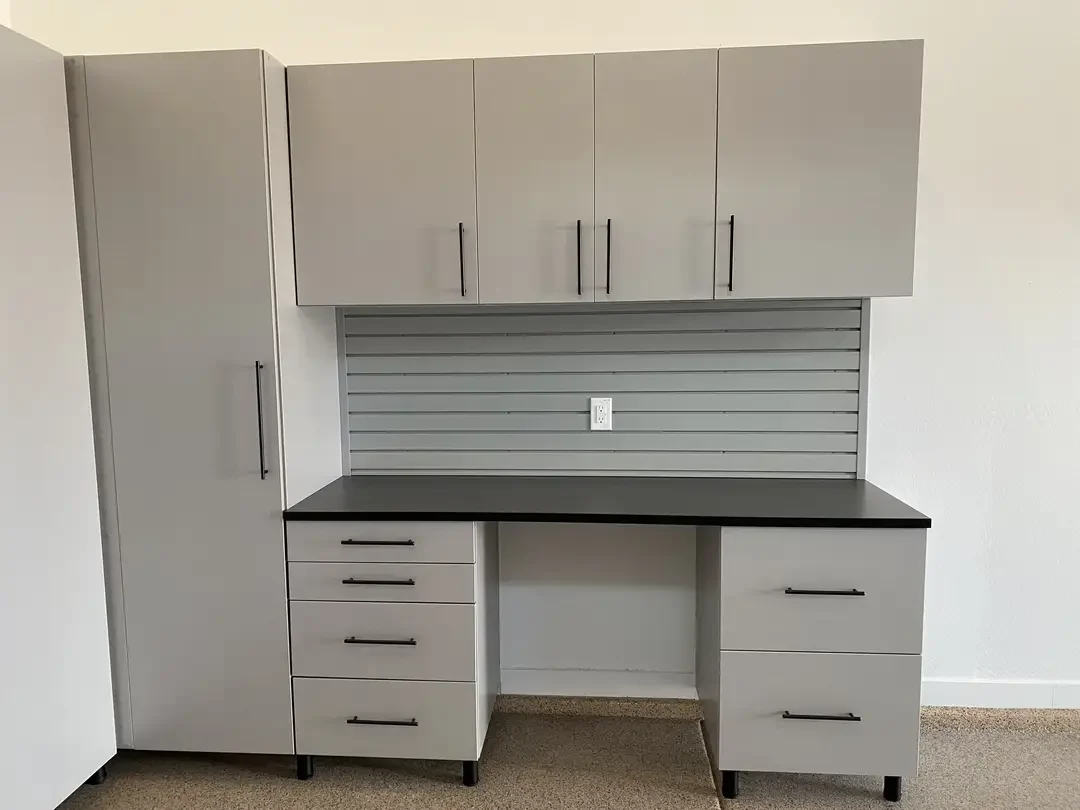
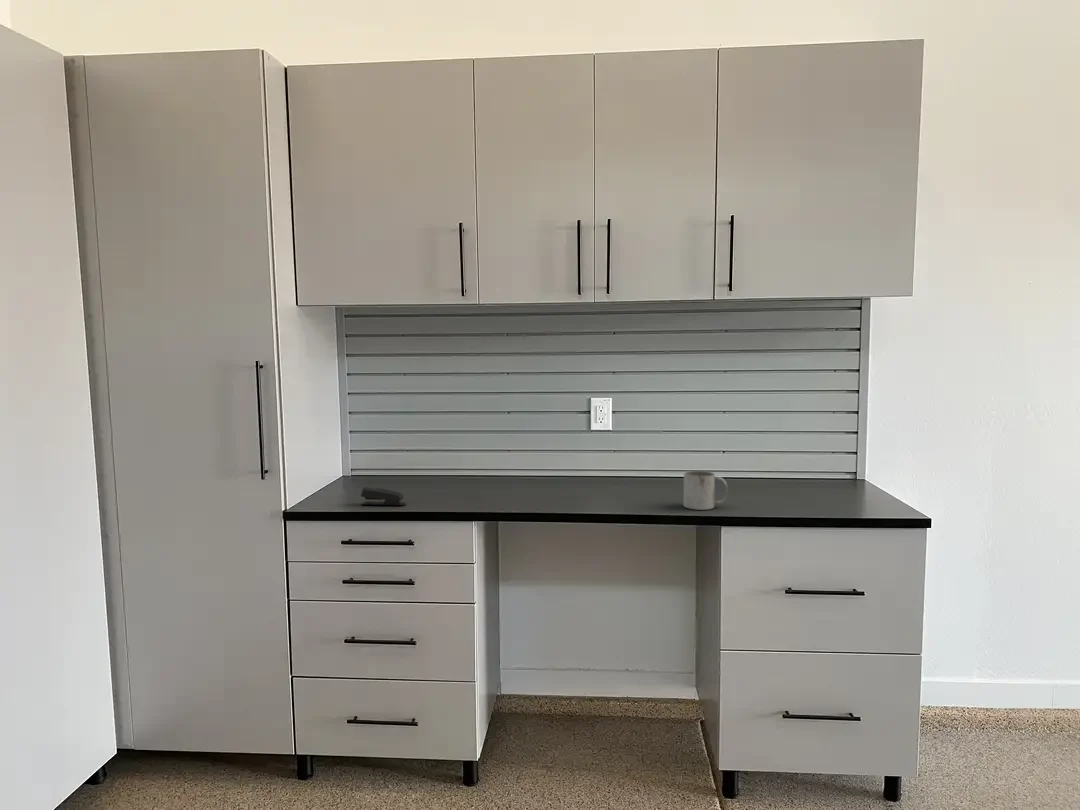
+ stapler (383, 495)
+ mug (705, 490)
